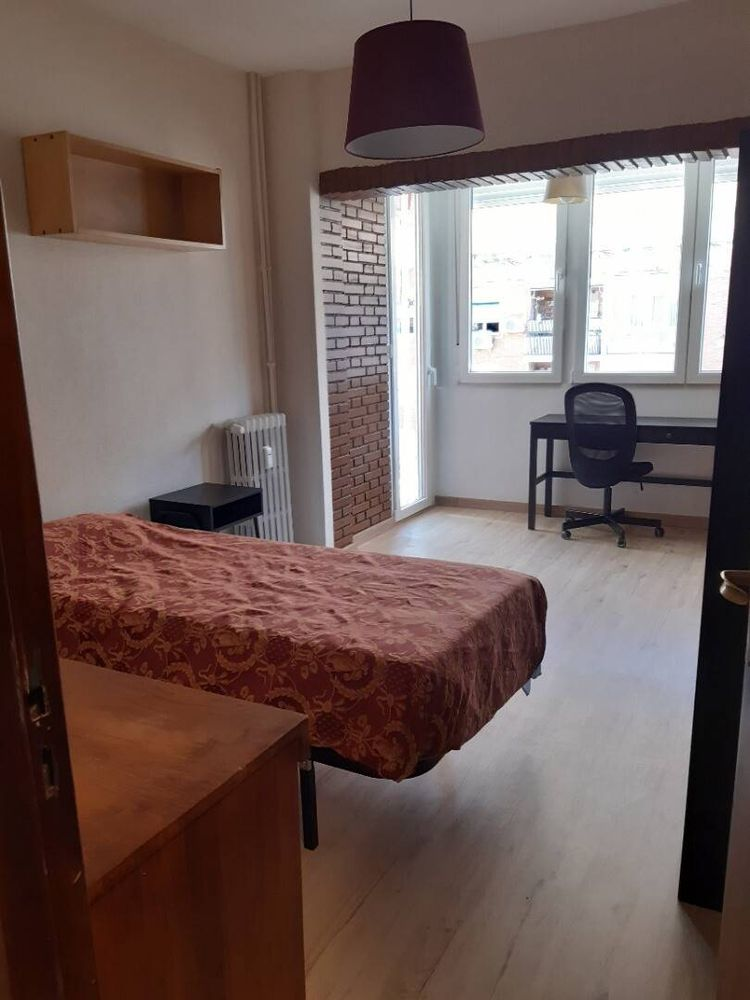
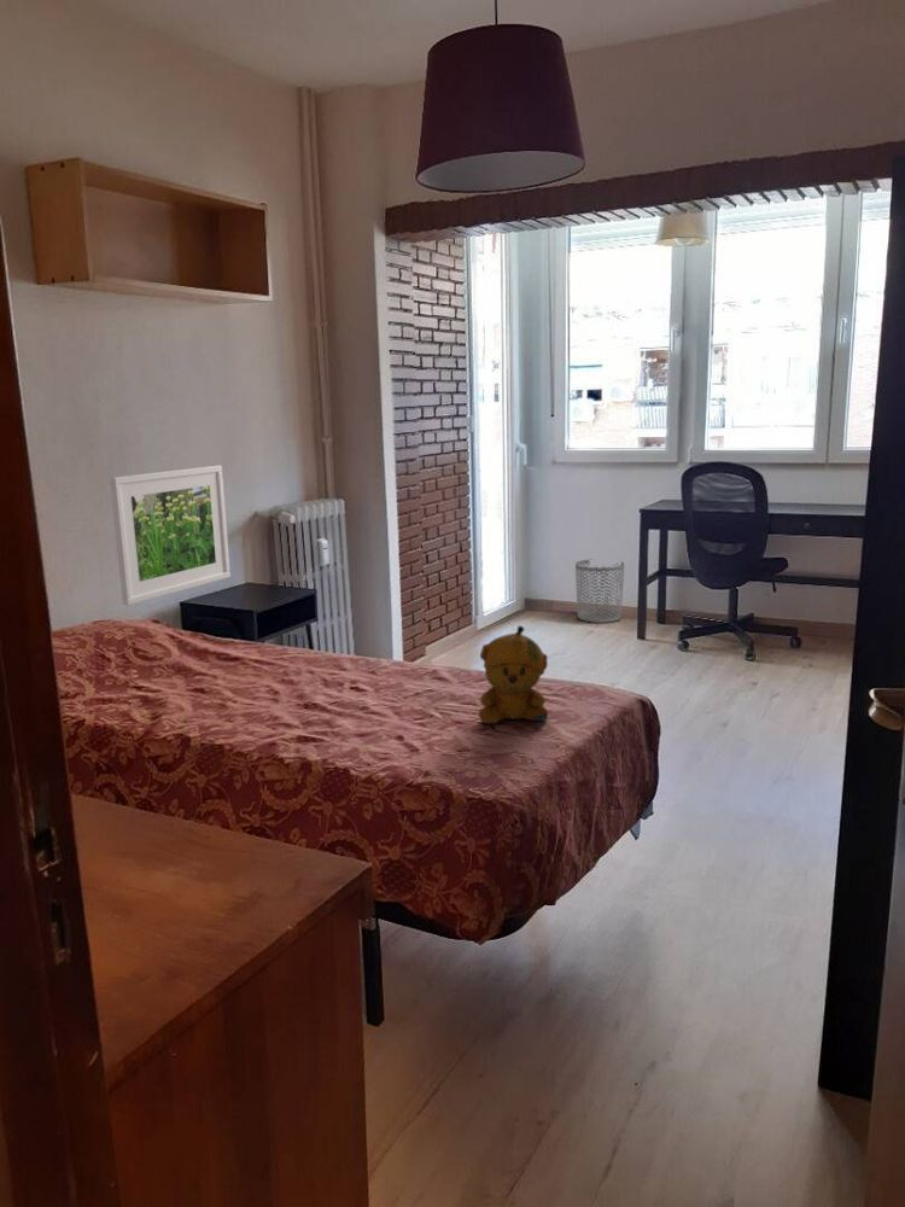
+ stuffed bear (514, 672)
+ waste bin (599, 590)
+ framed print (174, 531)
